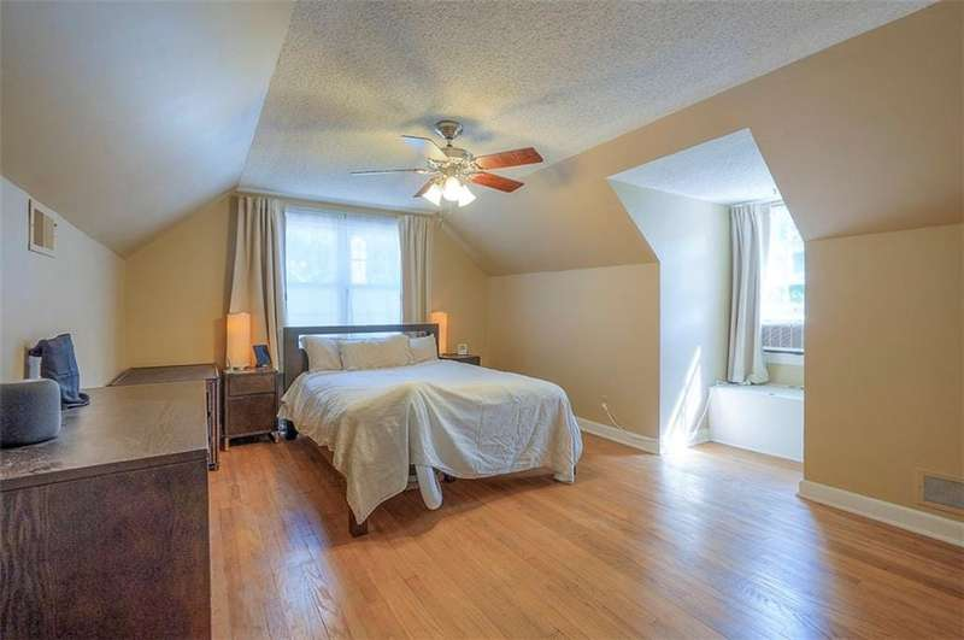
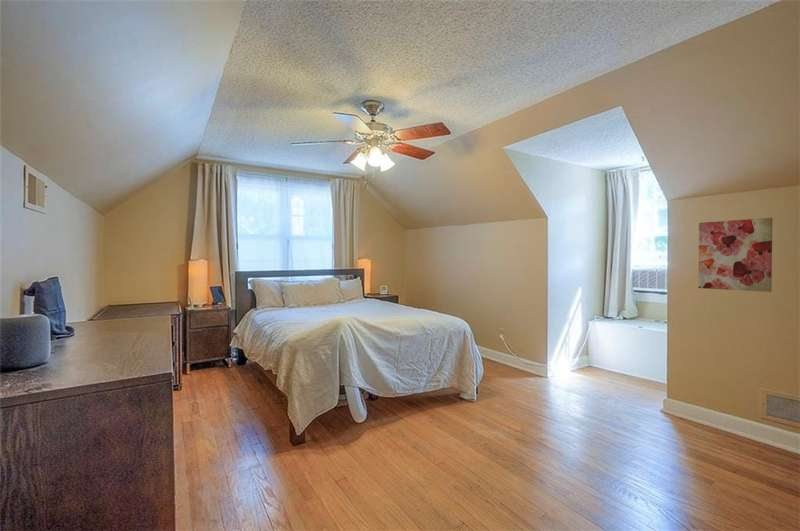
+ wall art (733, 255)
